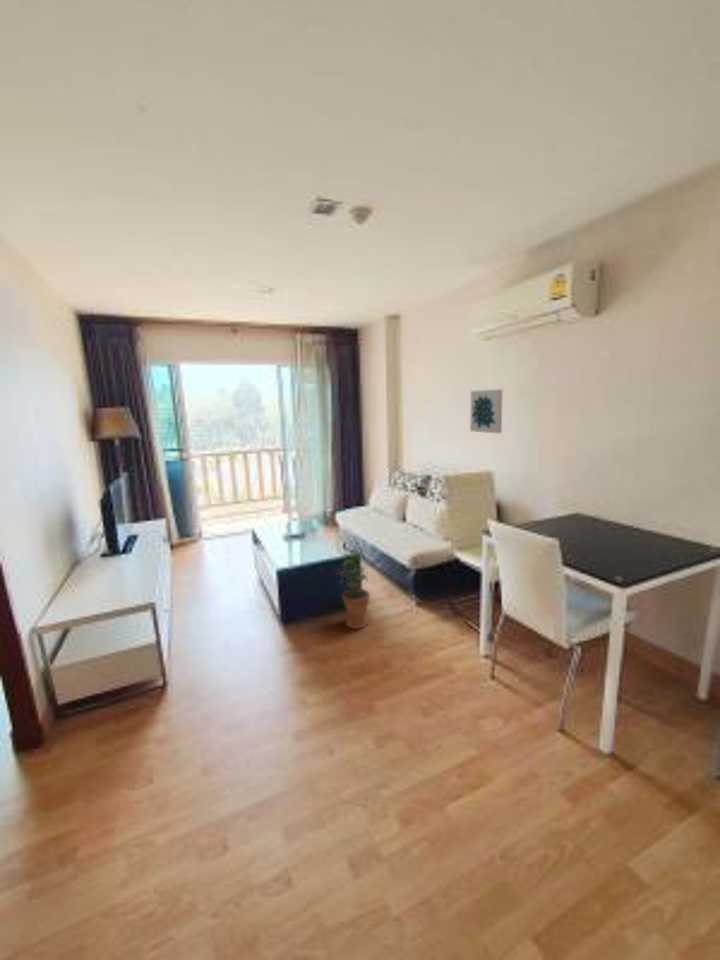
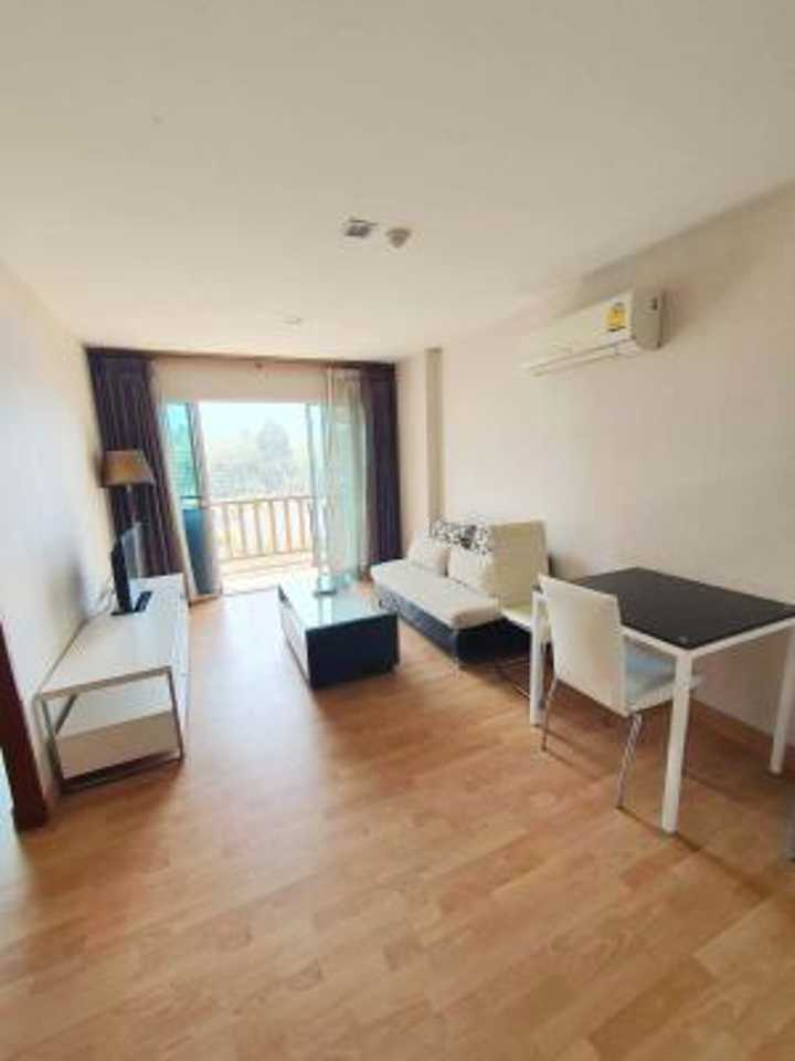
- wall art (485, 411)
- potted plant (352, 585)
